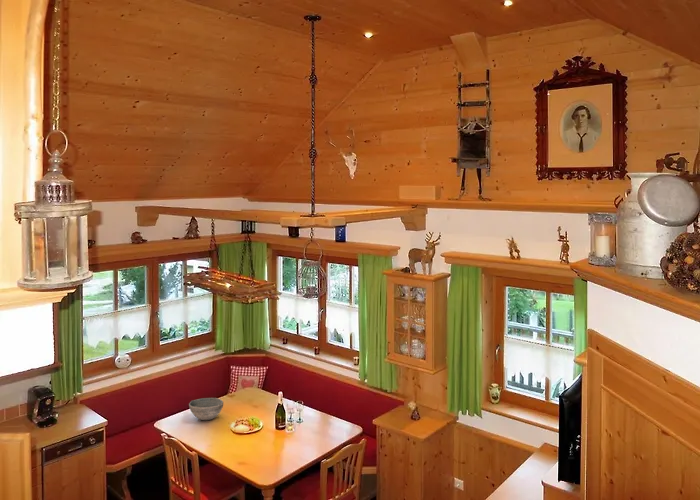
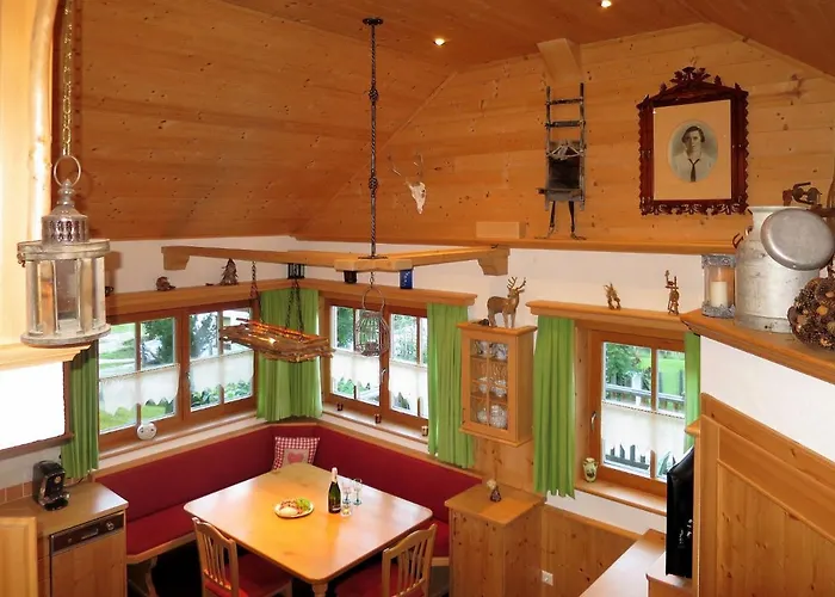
- bowl (206, 410)
